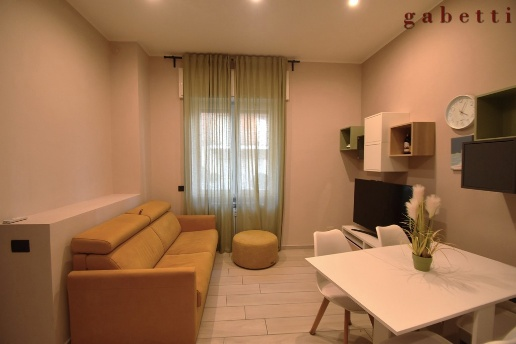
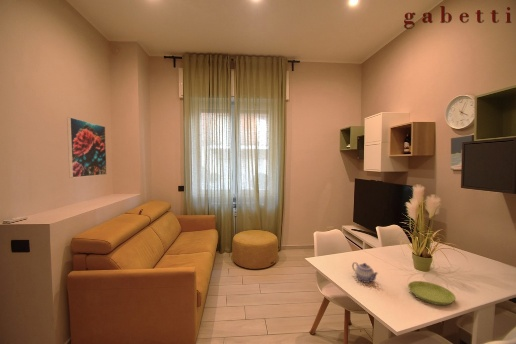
+ teapot (364, 271)
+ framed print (89, 149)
+ saucer (430, 293)
